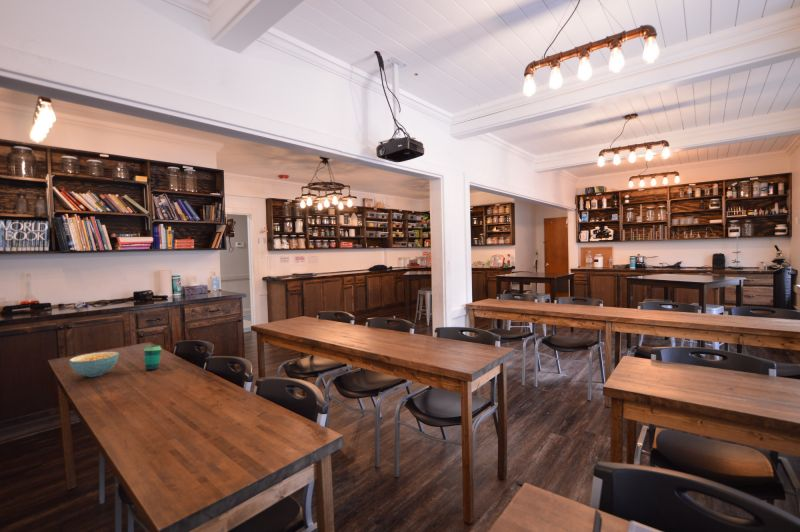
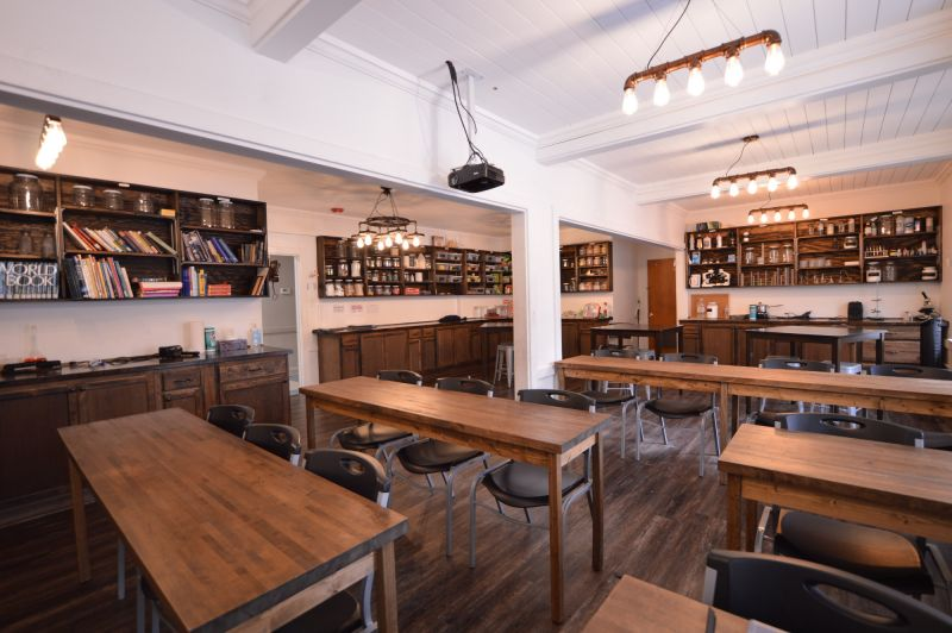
- cup (153, 357)
- cereal bowl (95, 365)
